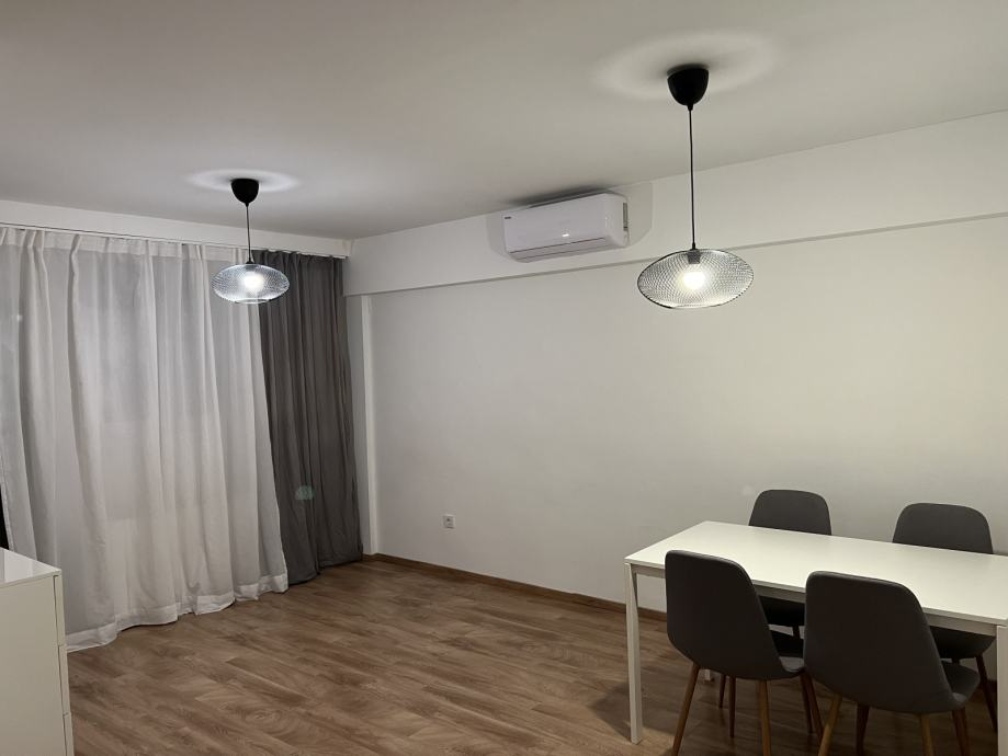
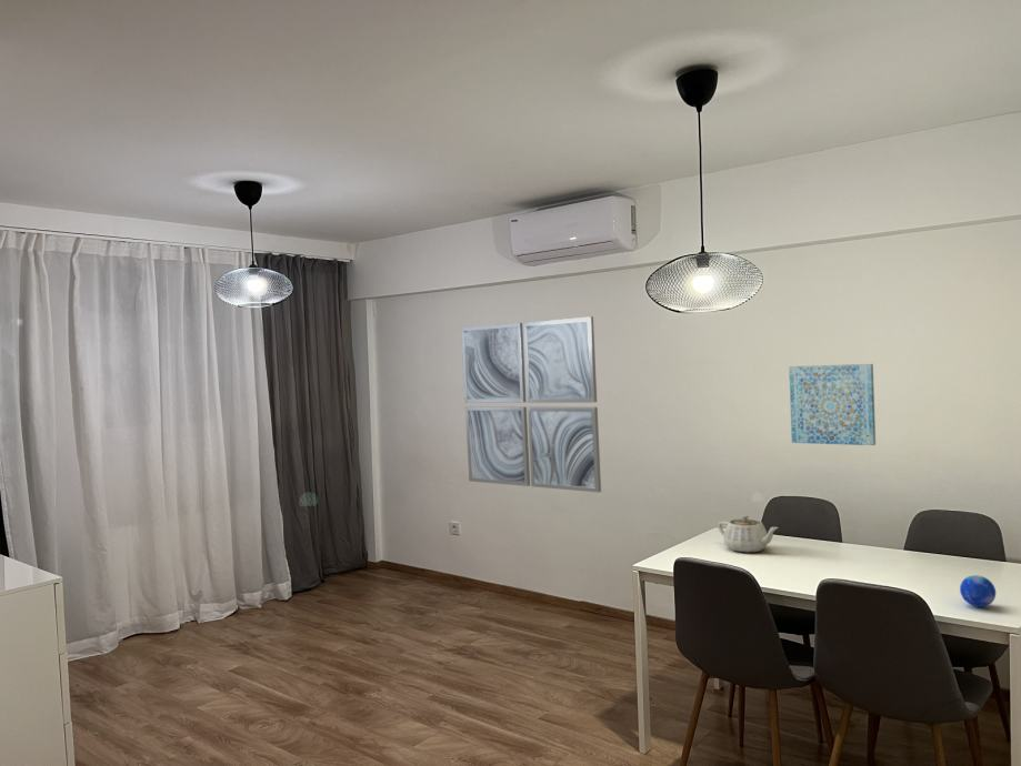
+ teapot (747, 532)
+ wall art (525, 406)
+ decorative orb (978, 591)
+ wall art (831, 404)
